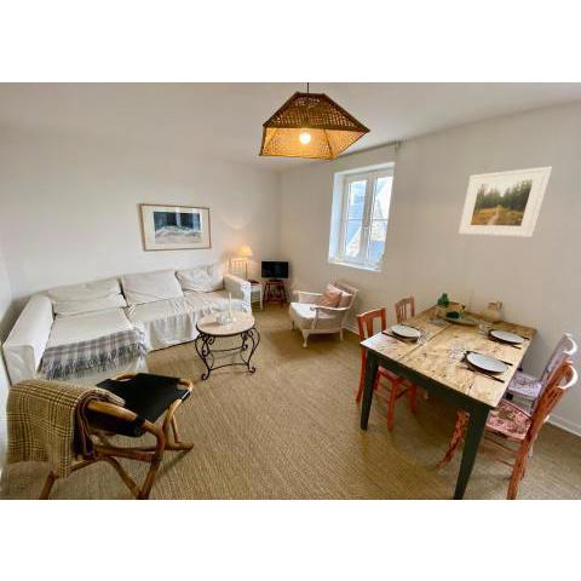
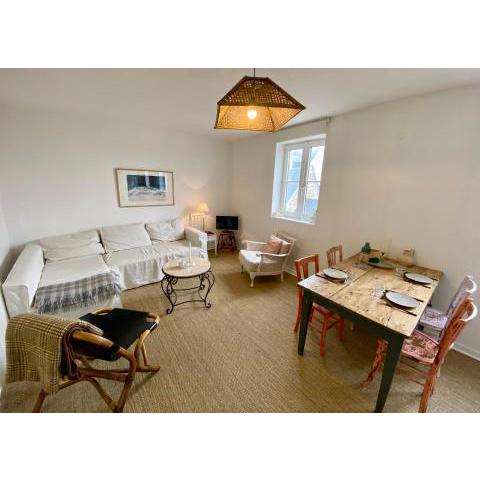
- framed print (499, 203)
